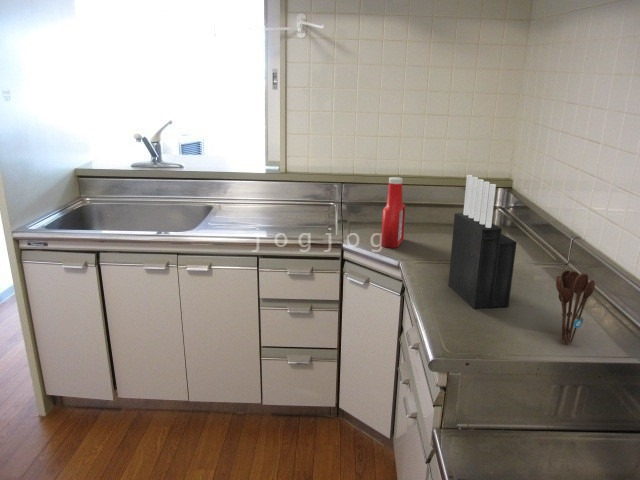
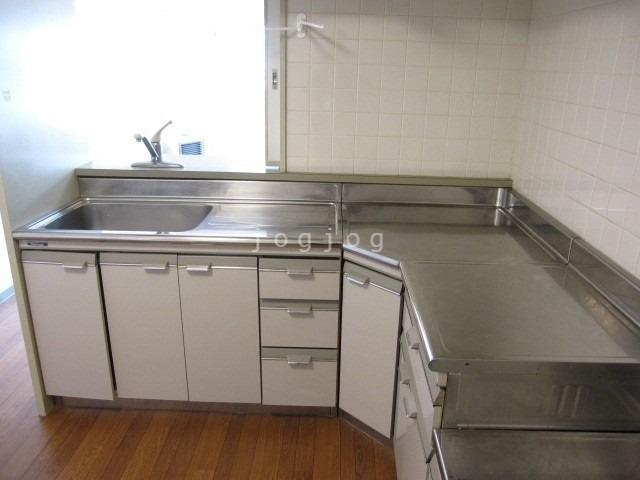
- knife block (486, 239)
- soap bottle (394, 210)
- utensil holder (571, 306)
